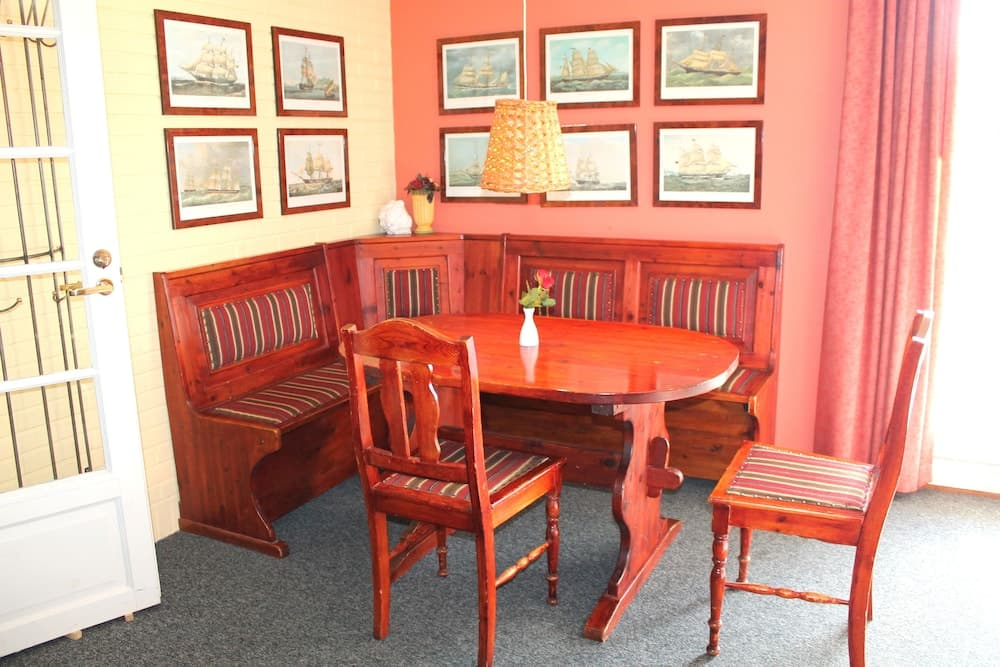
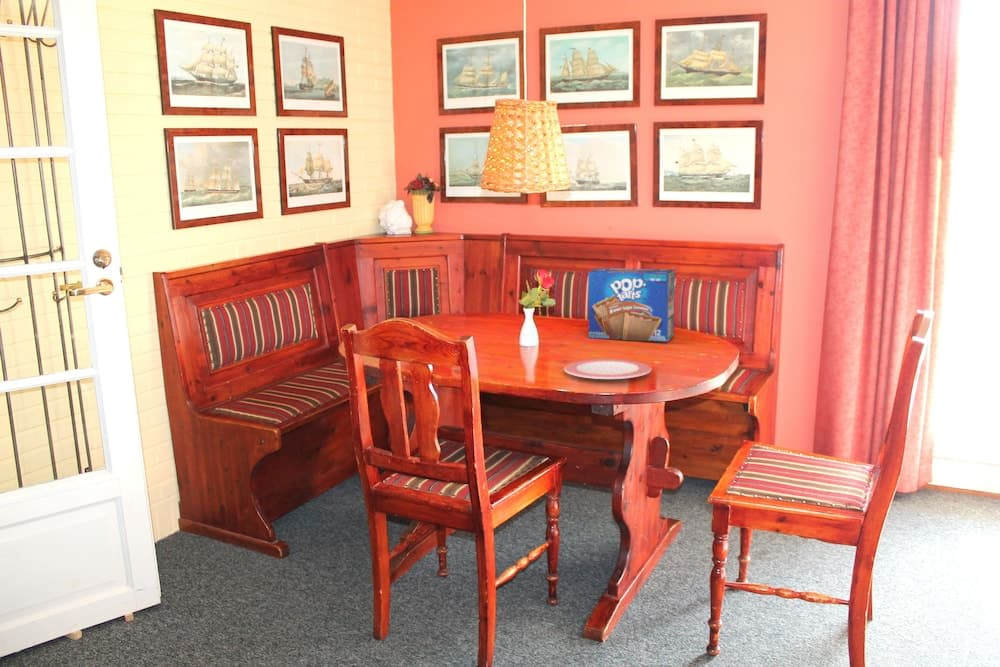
+ toaster pastry box (631, 304)
+ plate (607, 370)
